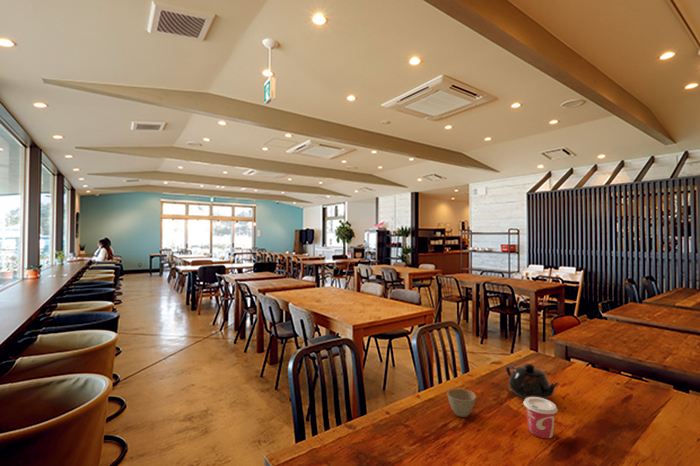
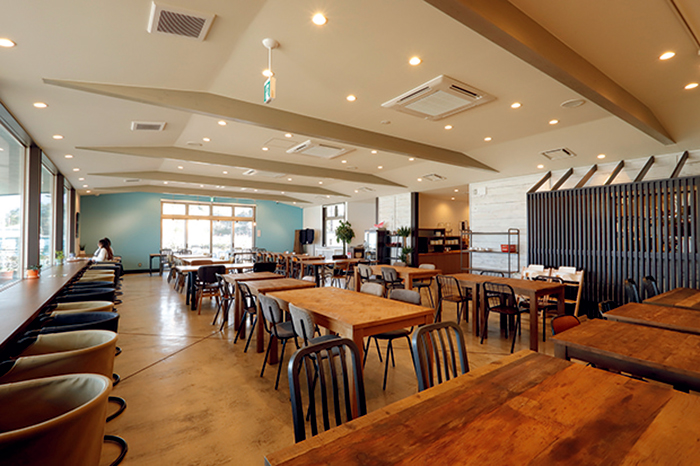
- cup (540, 417)
- flower pot (461, 403)
- teapot (531, 380)
